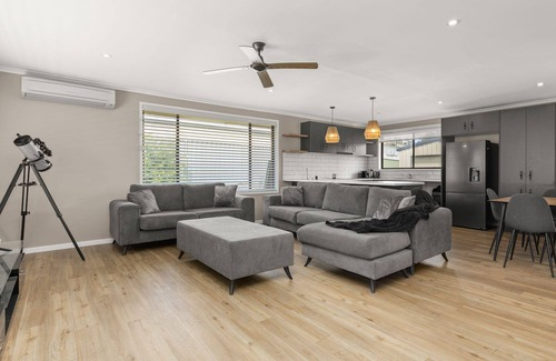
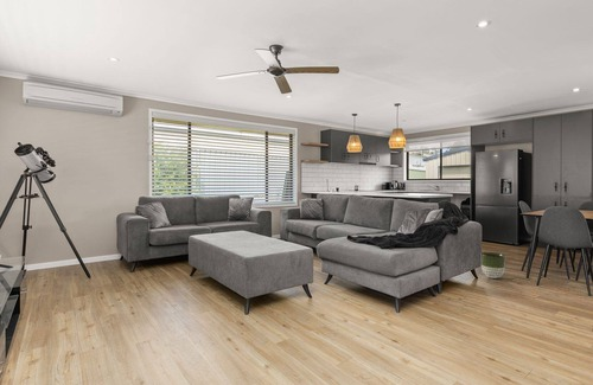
+ planter (492, 265)
